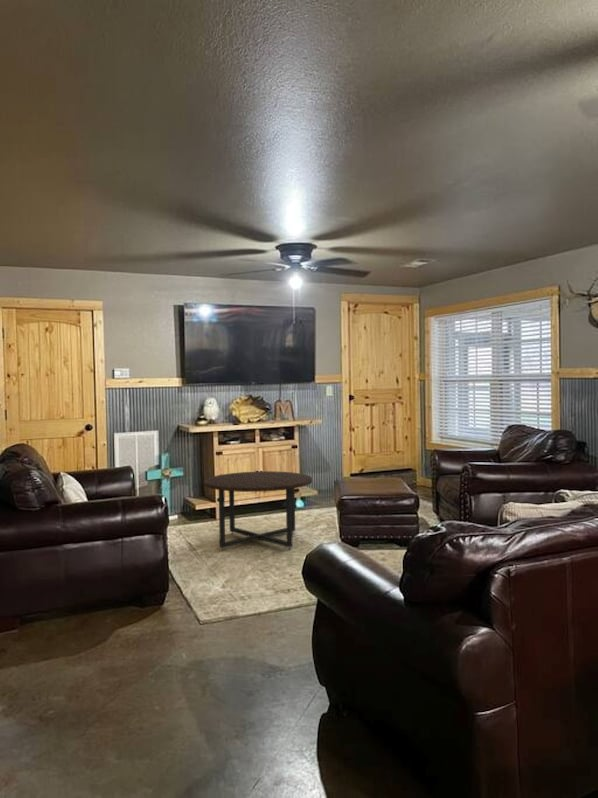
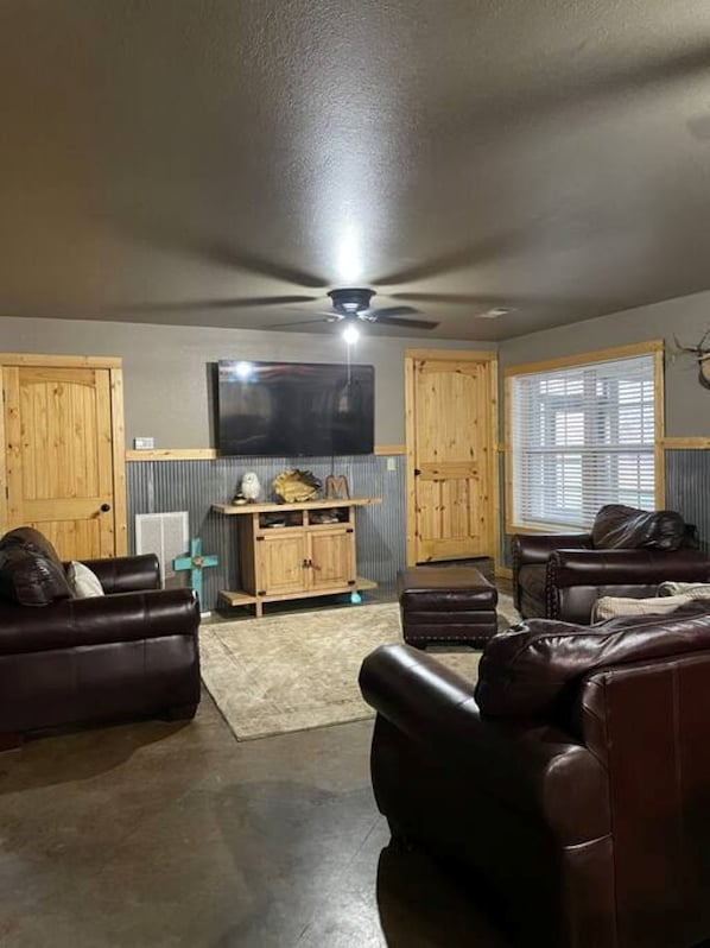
- coffee table (258, 491)
